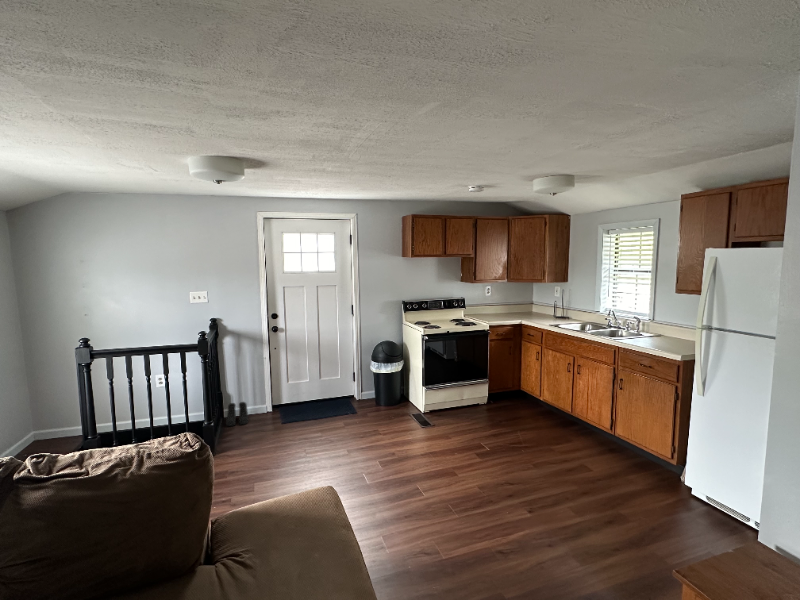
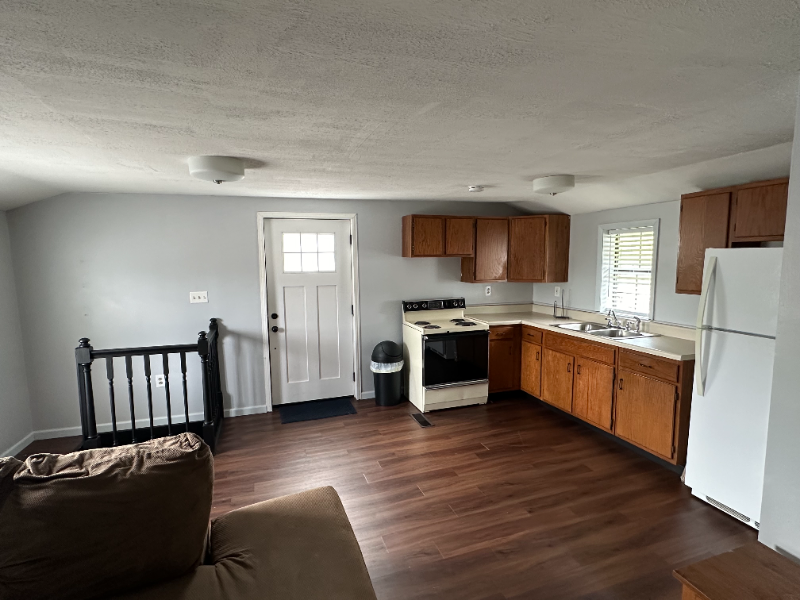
- boots (235, 412)
